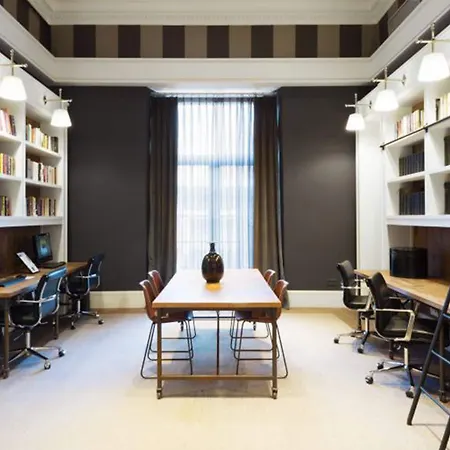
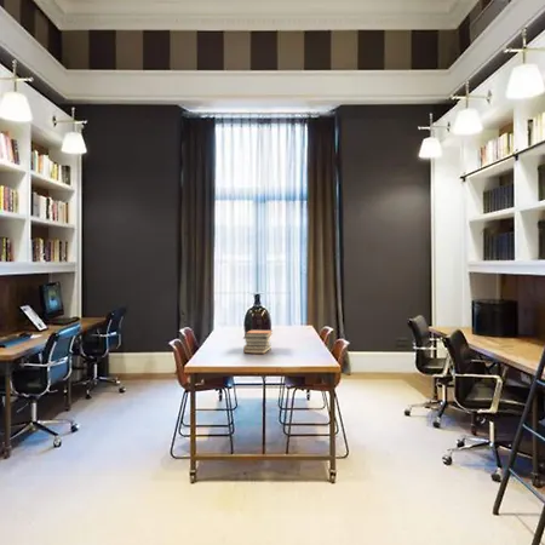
+ book stack (258, 340)
